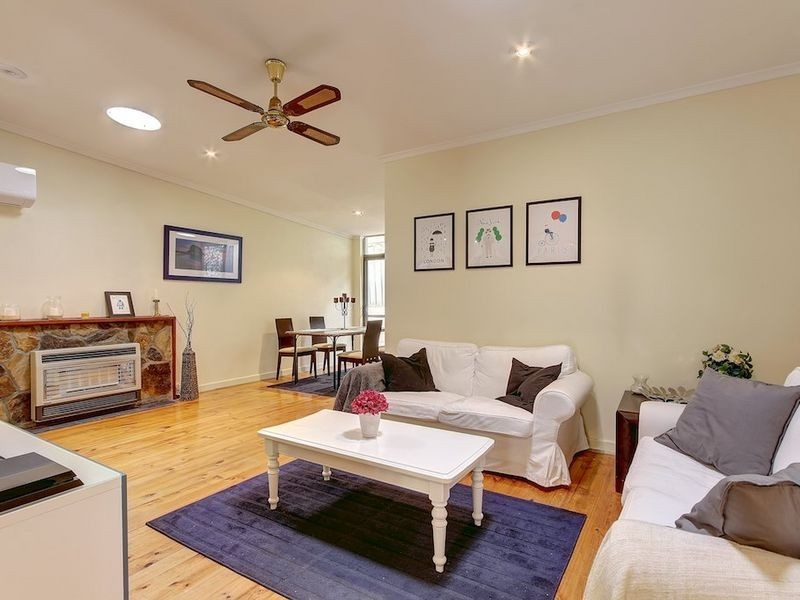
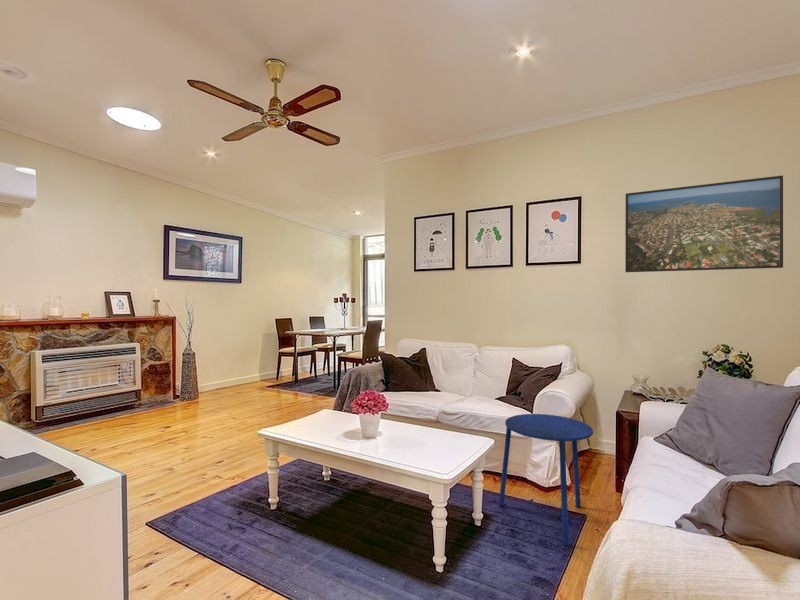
+ side table (560, 470)
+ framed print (697, 227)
